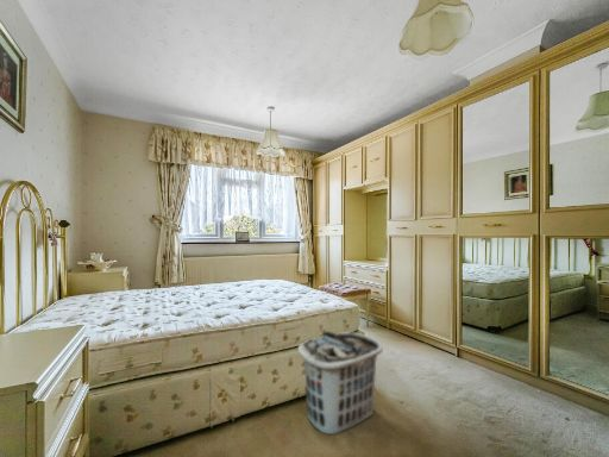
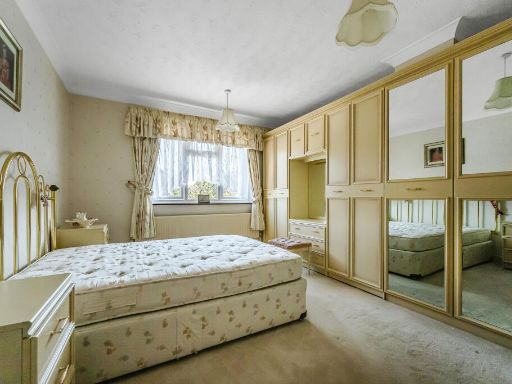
- clothes hamper (340, 373)
